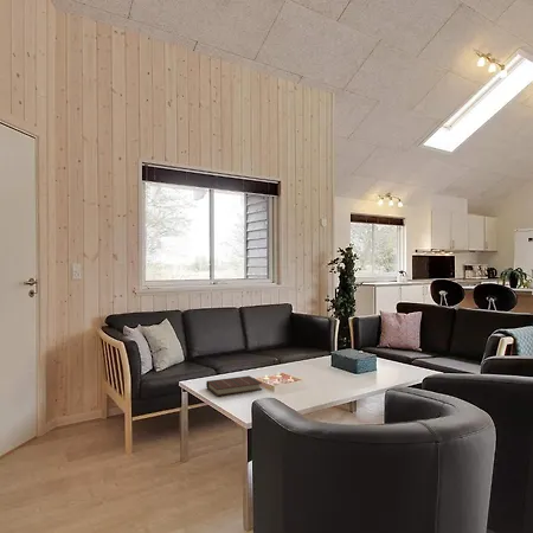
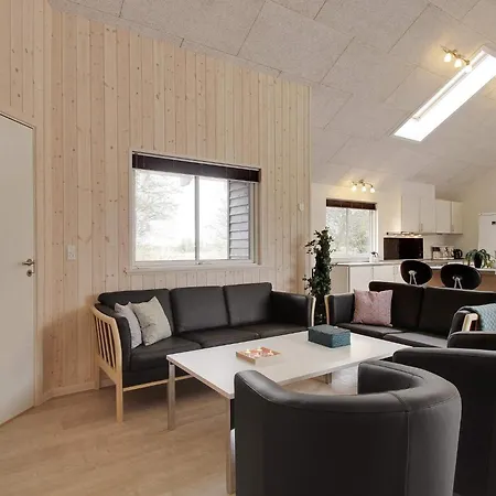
- book (233, 385)
